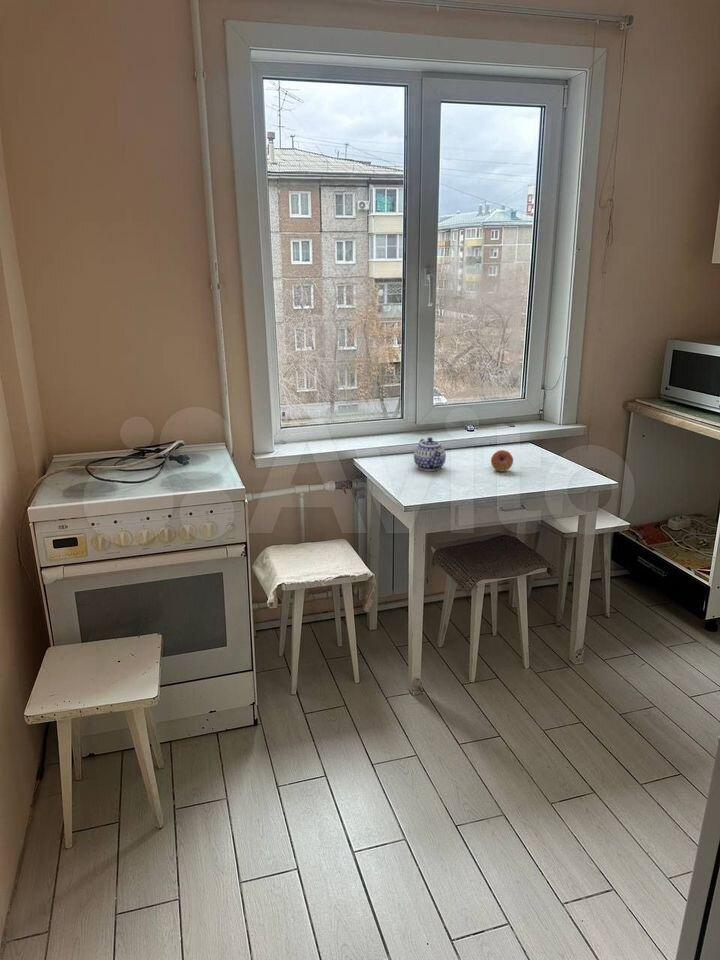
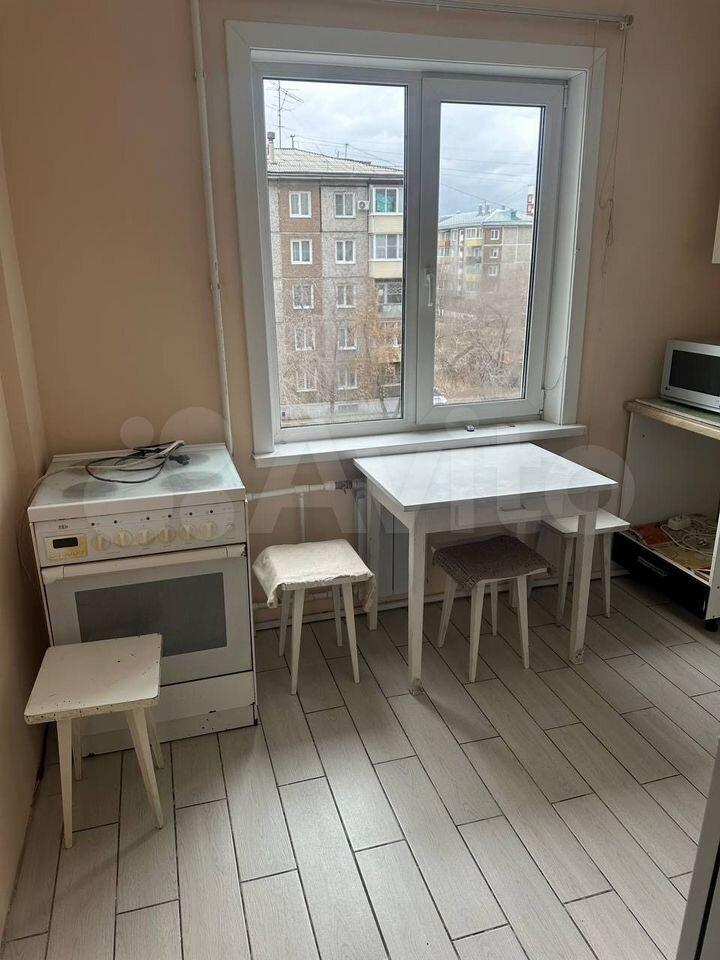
- teapot (429, 452)
- fruit (502, 460)
